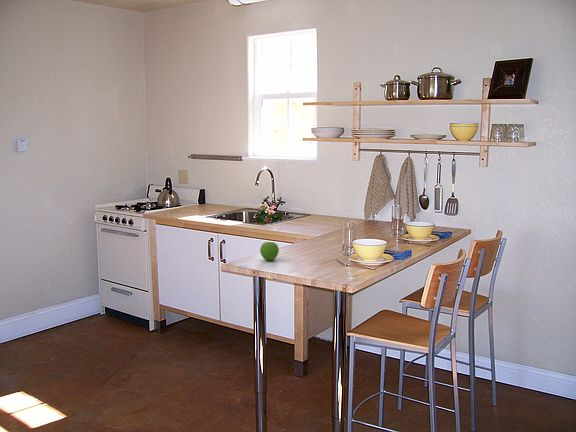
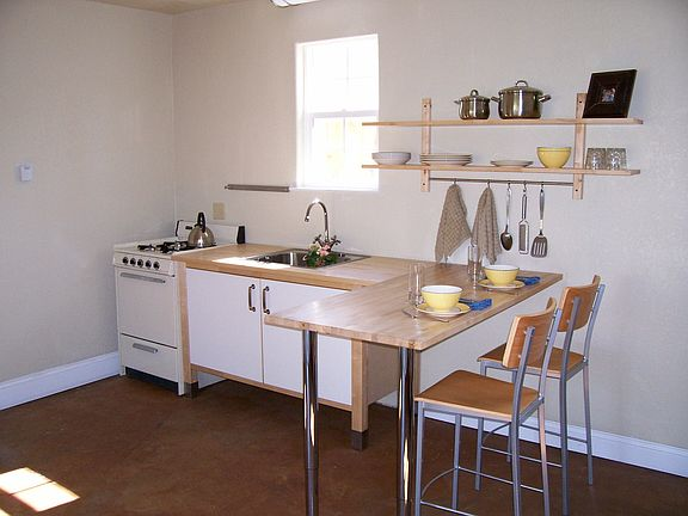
- fruit (269, 251)
